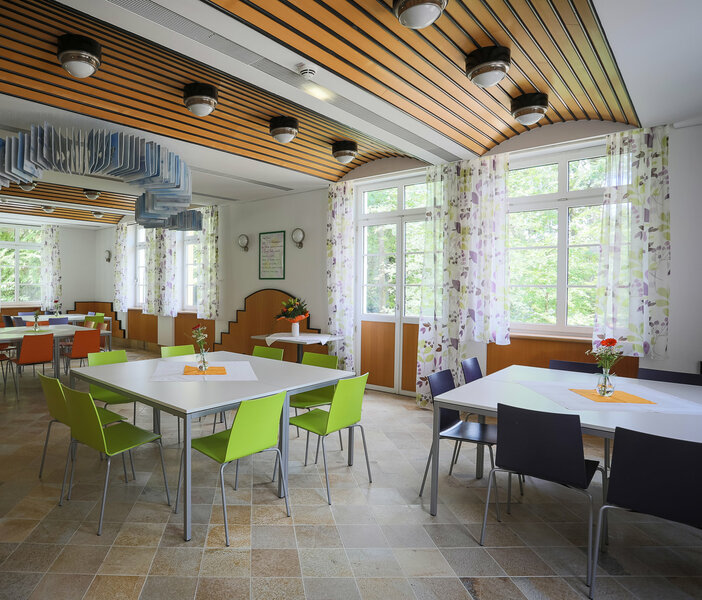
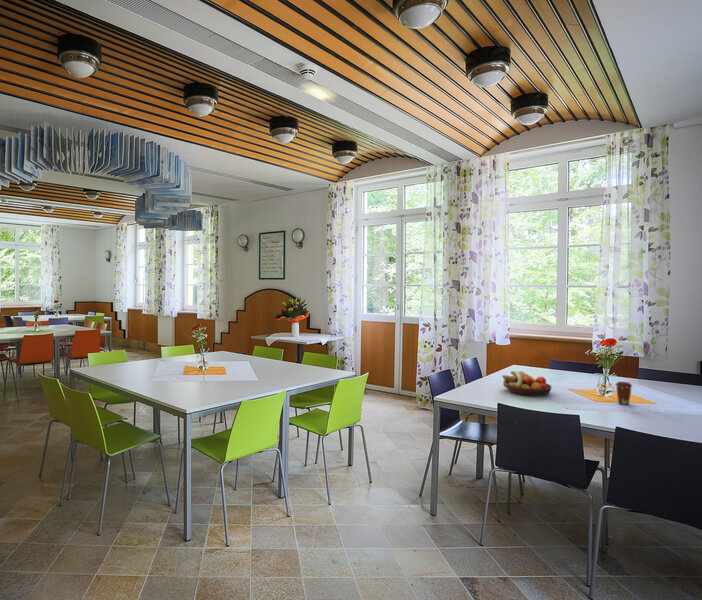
+ coffee cup (623, 393)
+ fruit bowl (526, 382)
